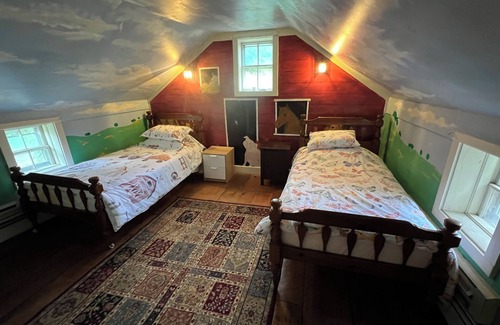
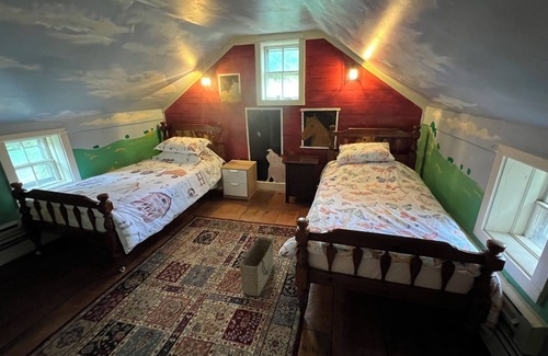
+ basket (258, 264)
